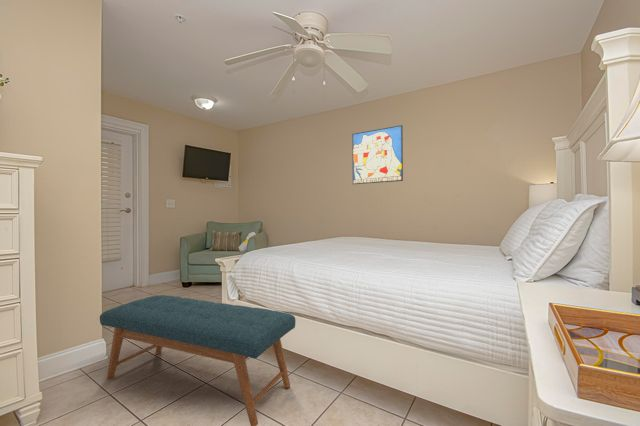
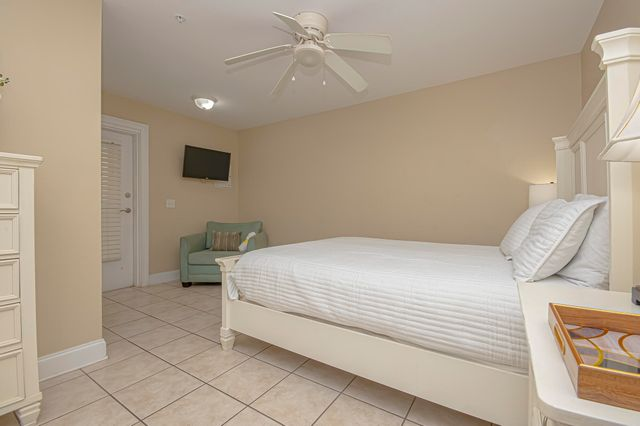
- bench (196, 345)
- wall art (376, 156)
